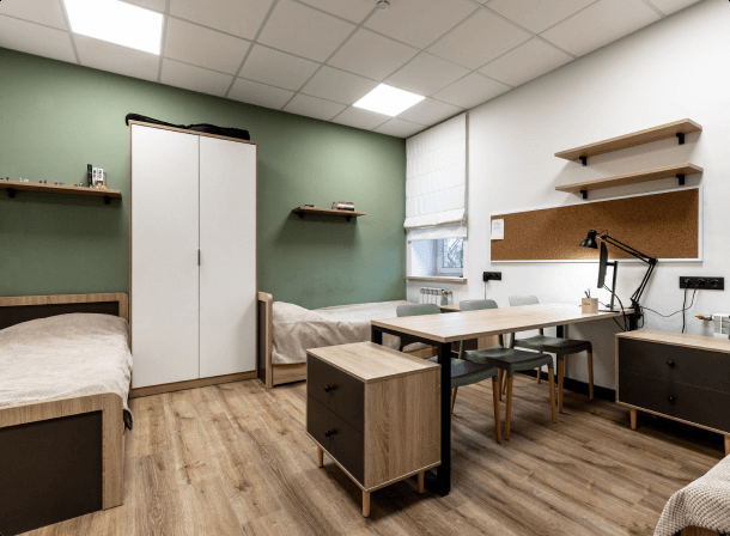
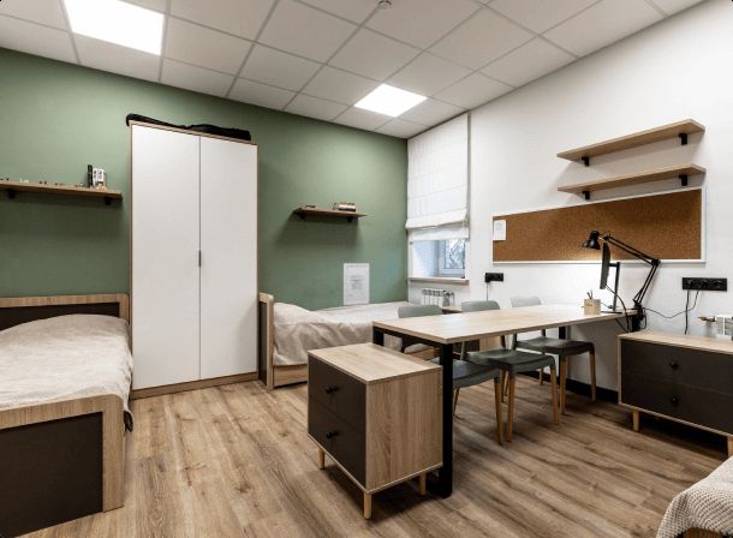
+ wall art (356, 283)
